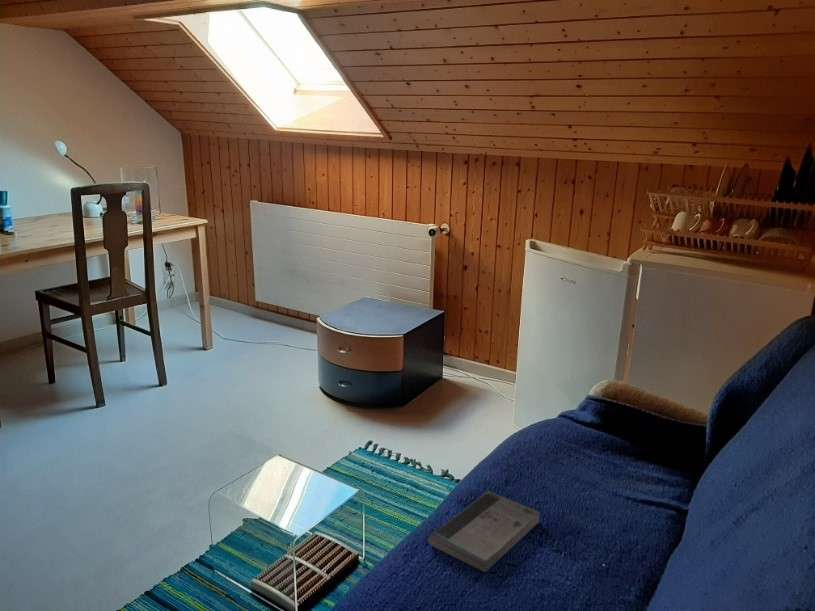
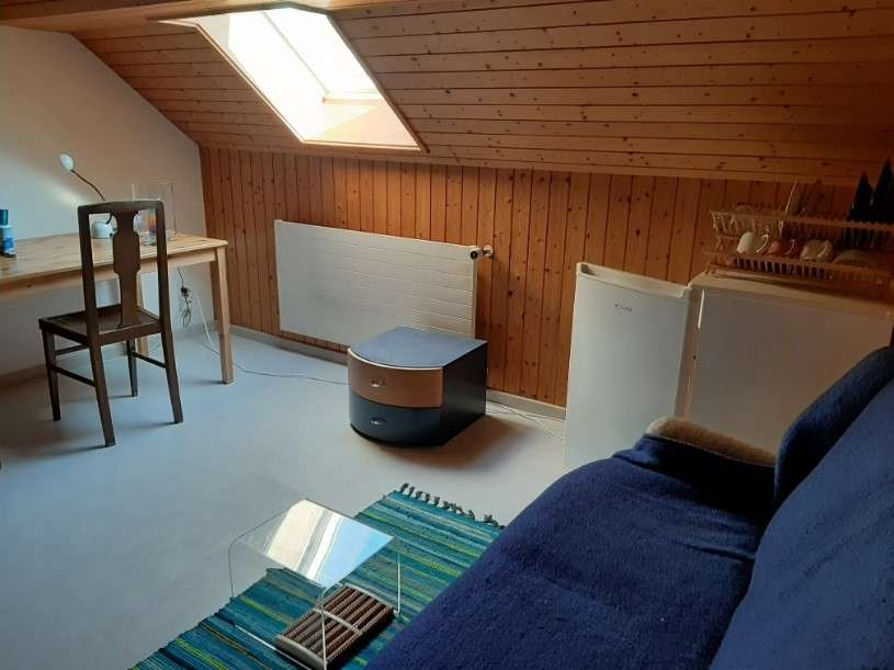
- book (485, 527)
